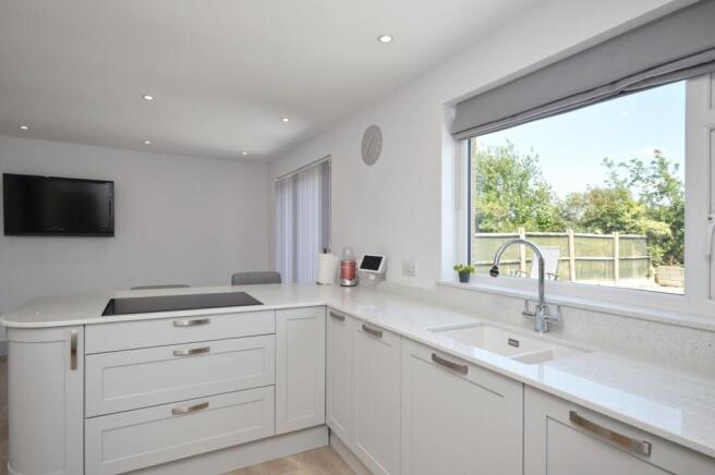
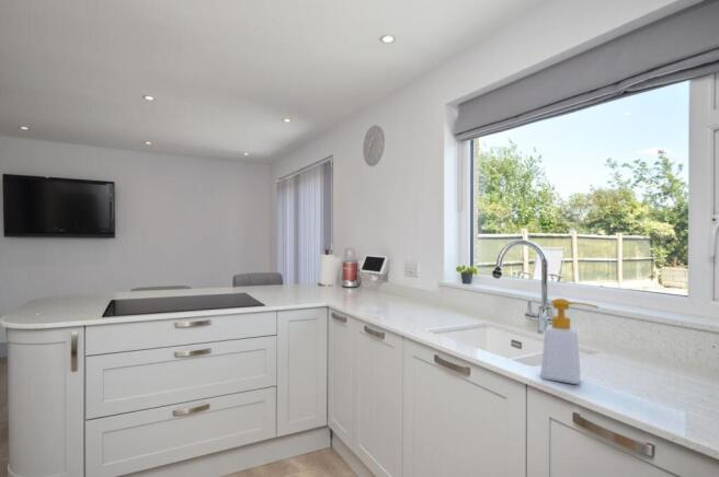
+ soap bottle (569, 339)
